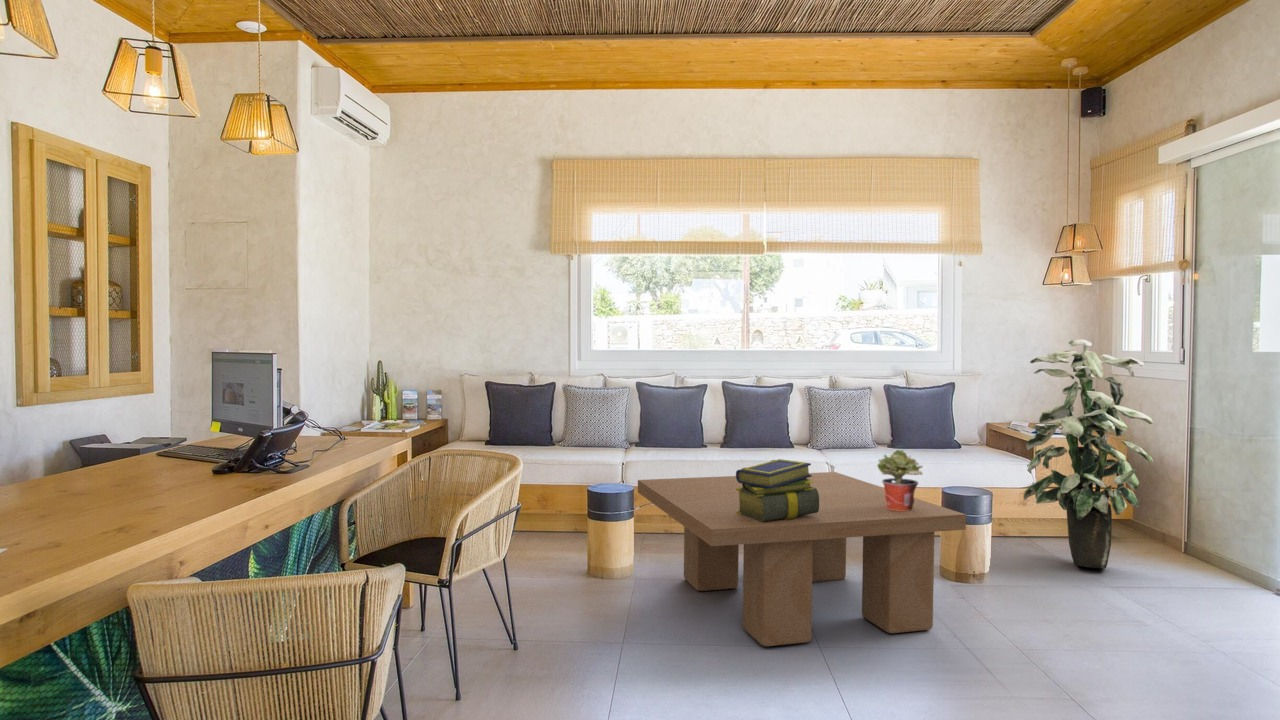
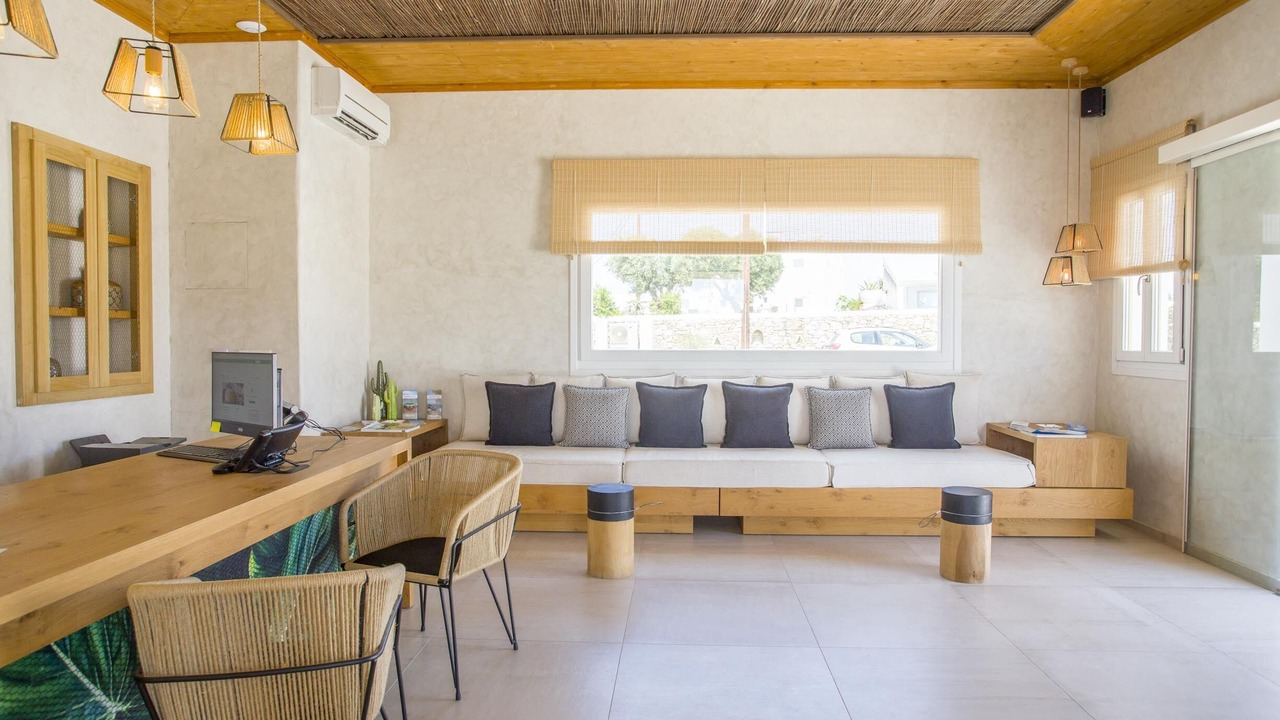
- stack of books (776, 488)
- potted plant (899, 478)
- coffee table (784, 549)
- indoor plant (1082, 452)
